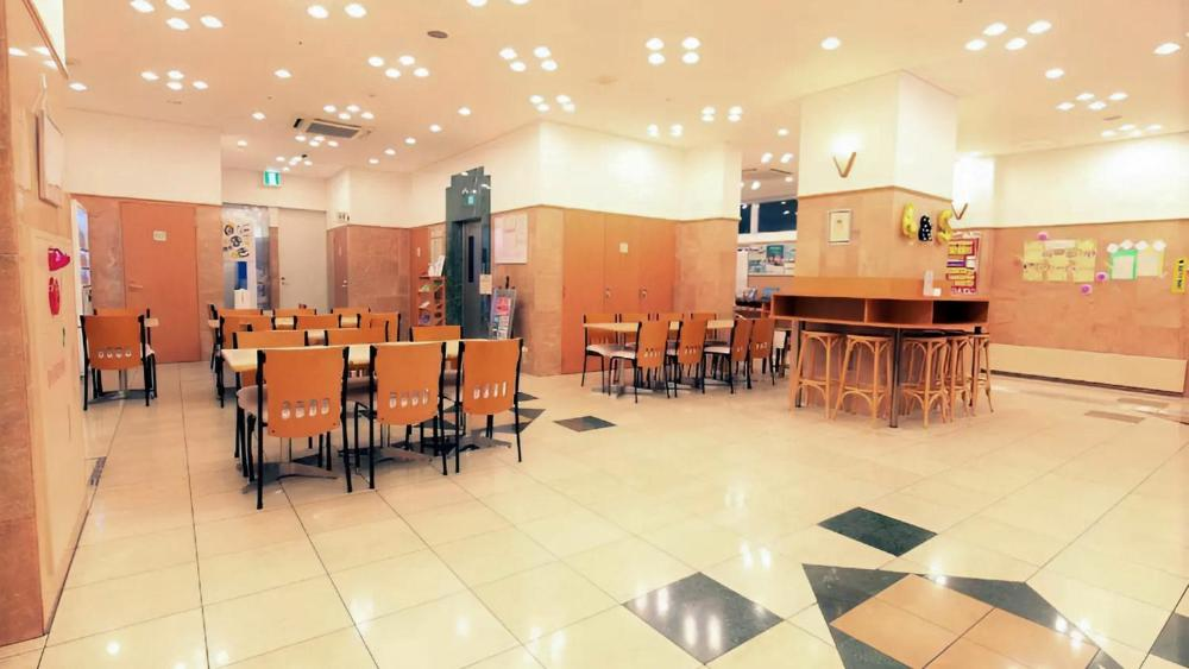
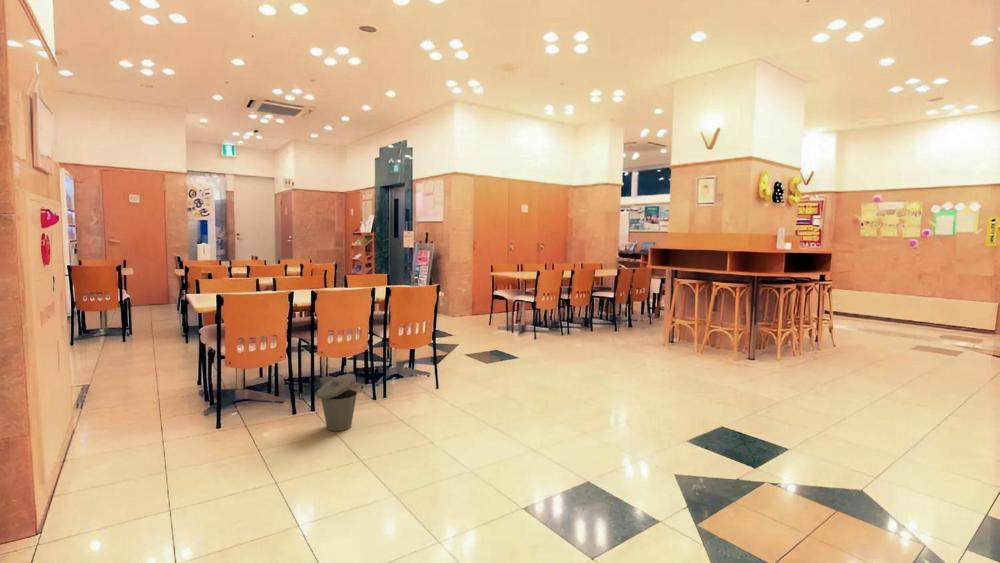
+ trash can (337, 402)
